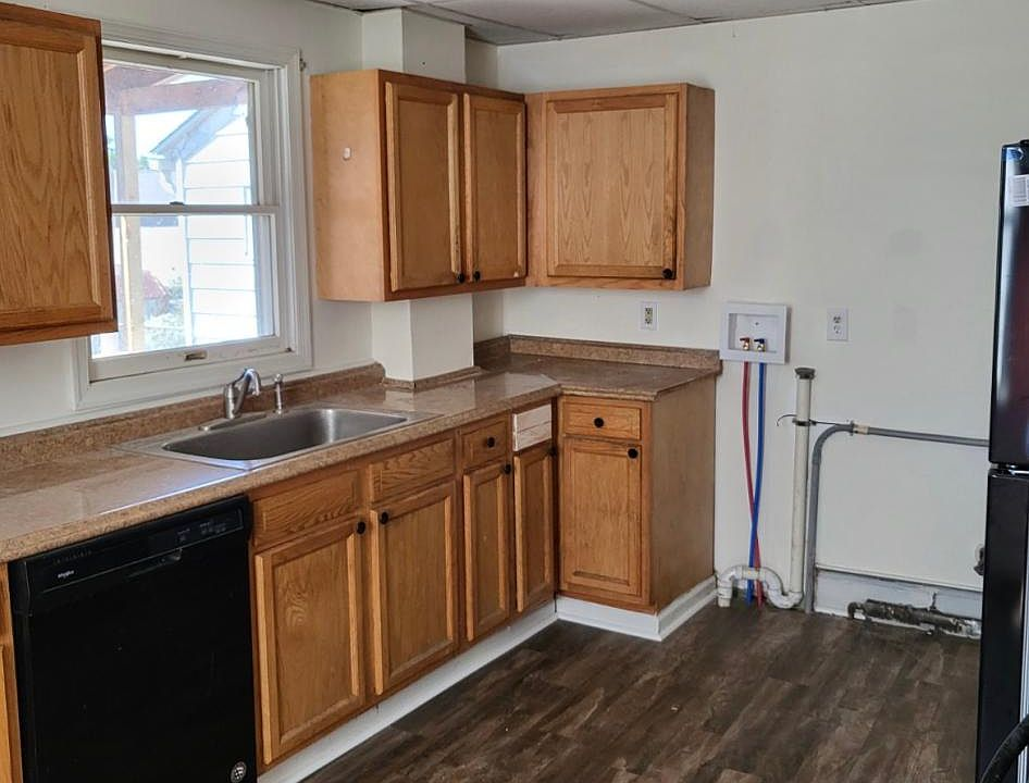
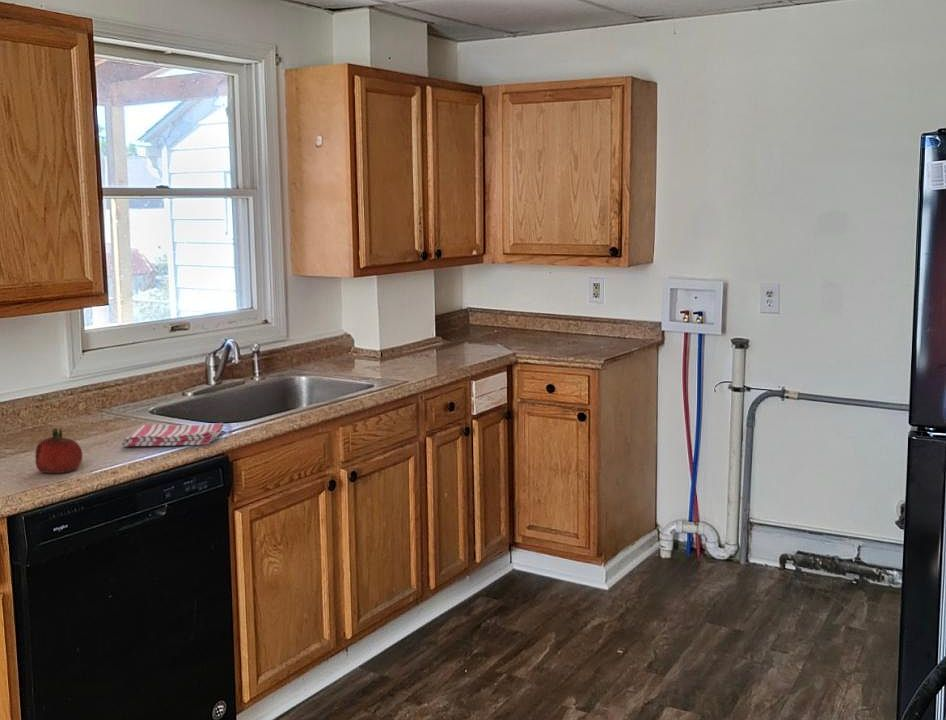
+ fruit (57, 449)
+ dish towel (174, 432)
